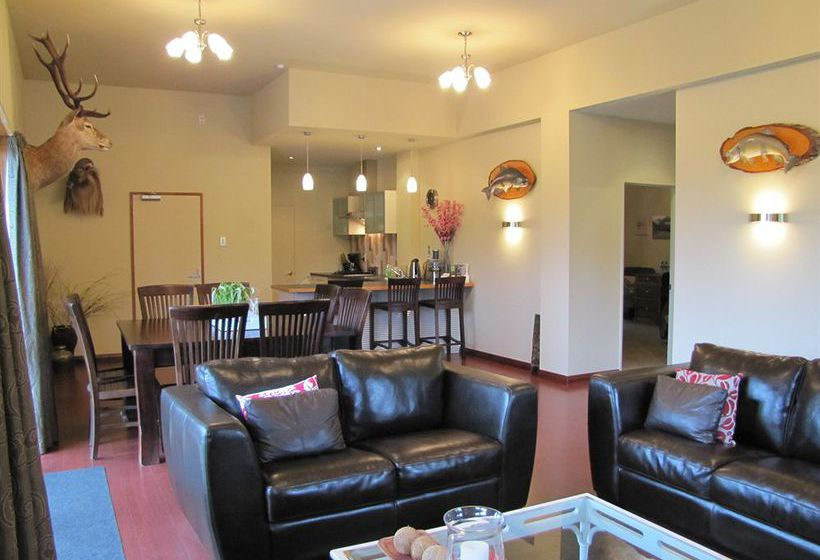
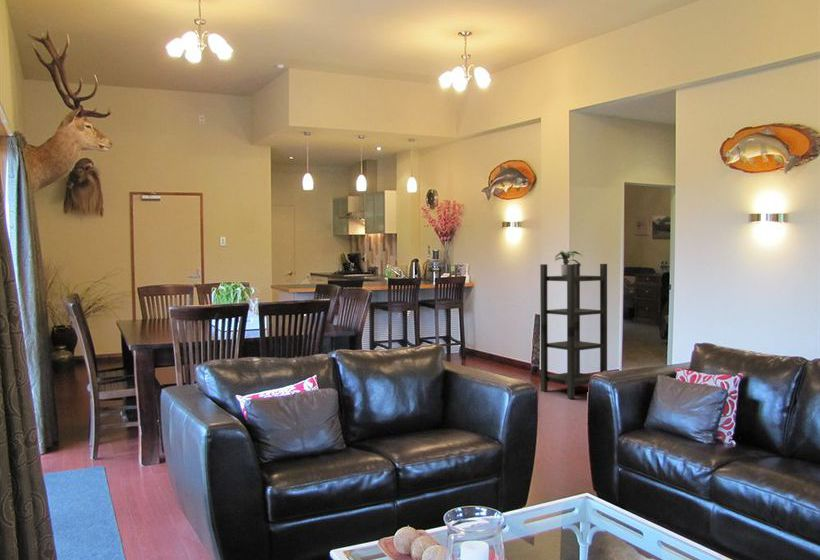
+ shelving unit (573, 328)
+ potted plant (567, 263)
